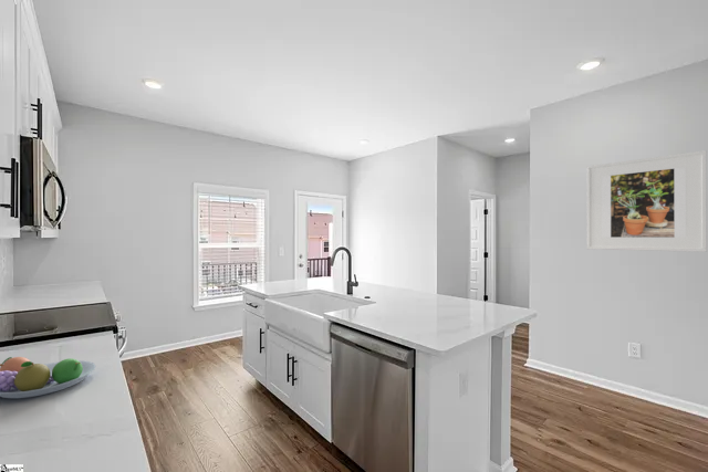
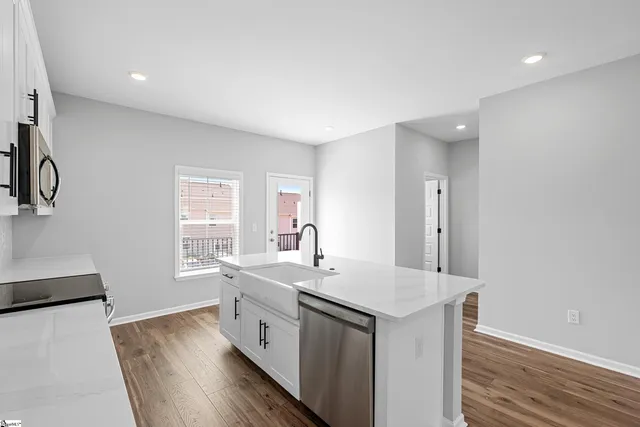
- fruit bowl (45, 368)
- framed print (641, 204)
